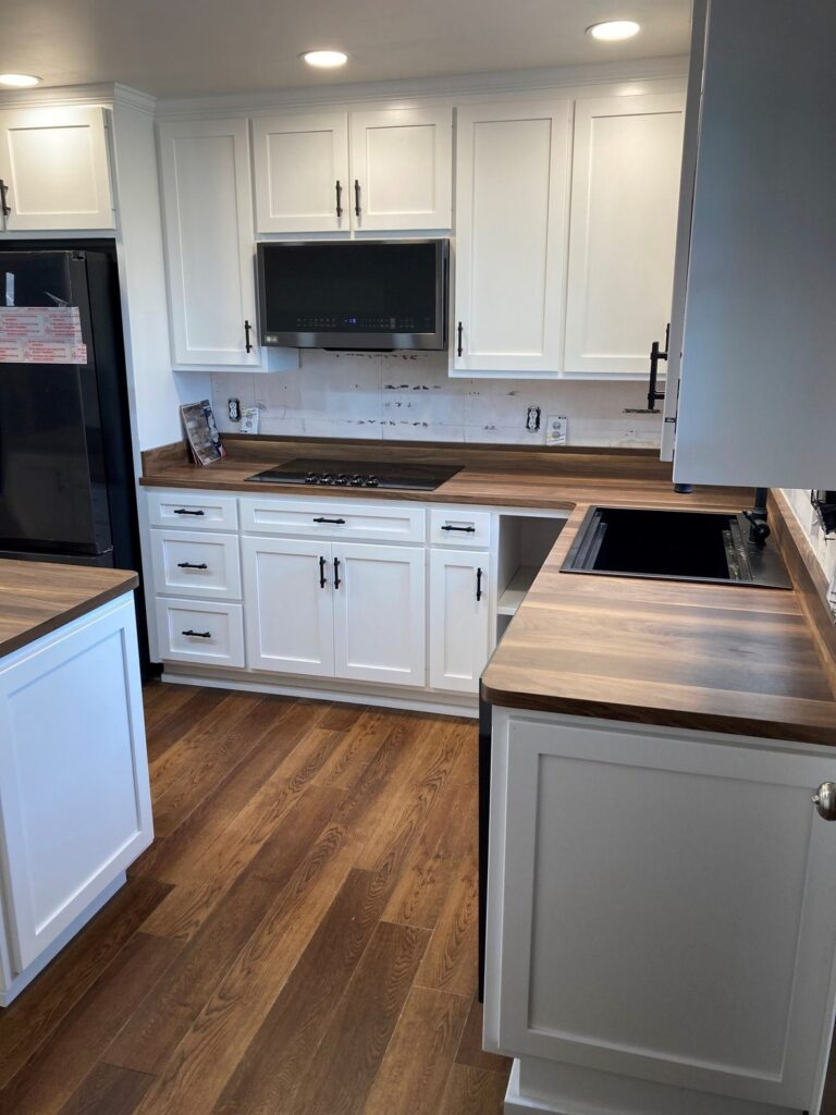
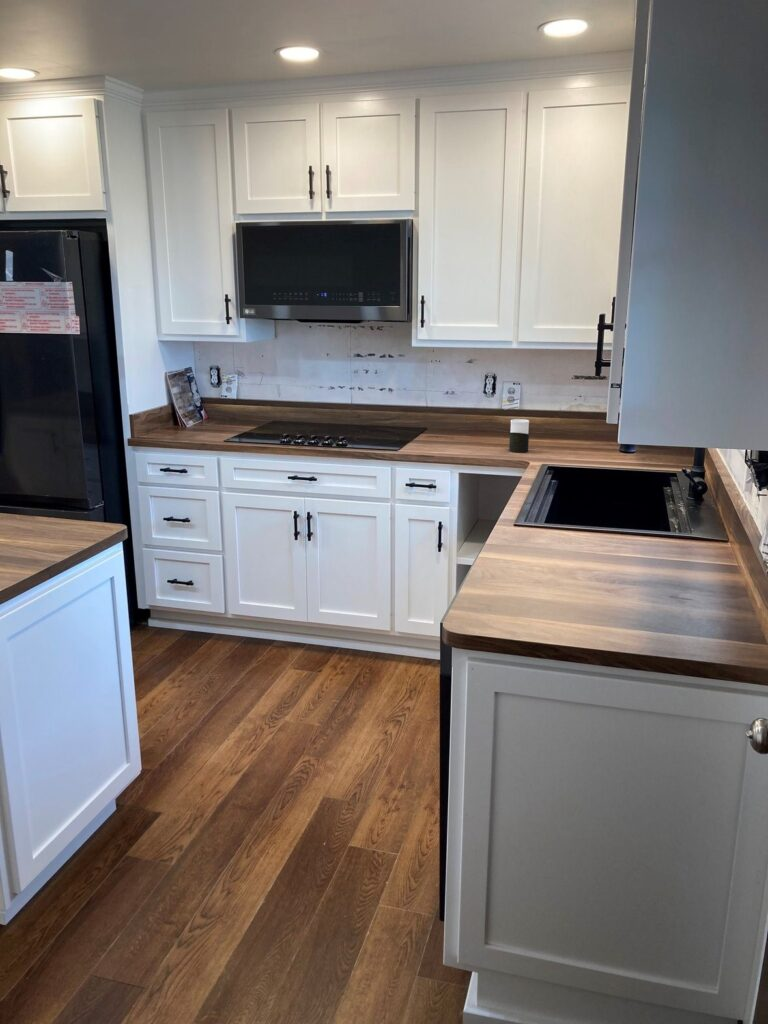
+ cup (520, 435)
